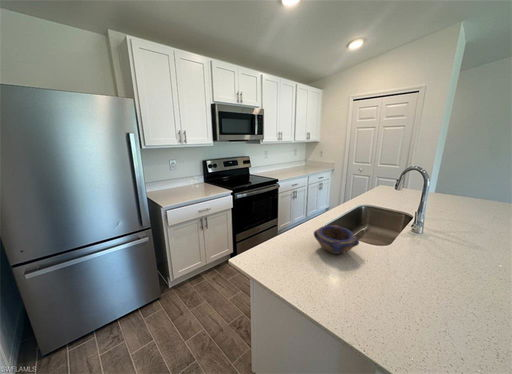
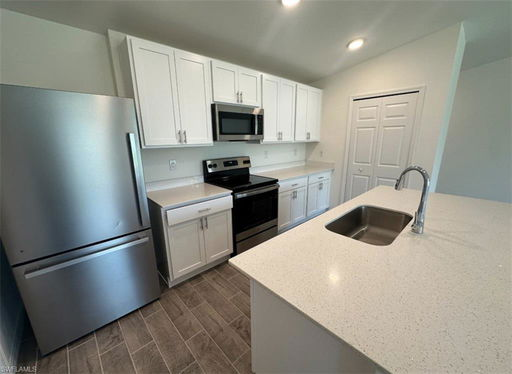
- bowl (335, 240)
